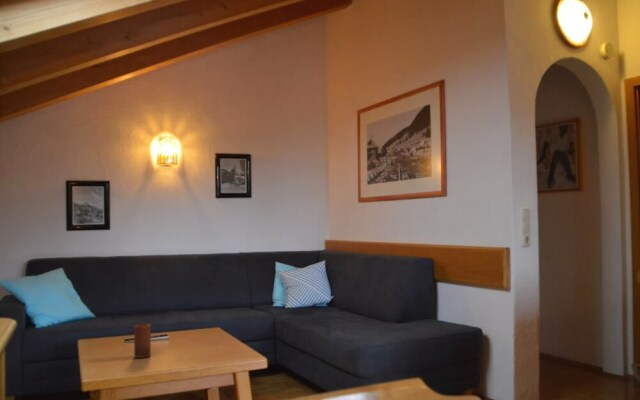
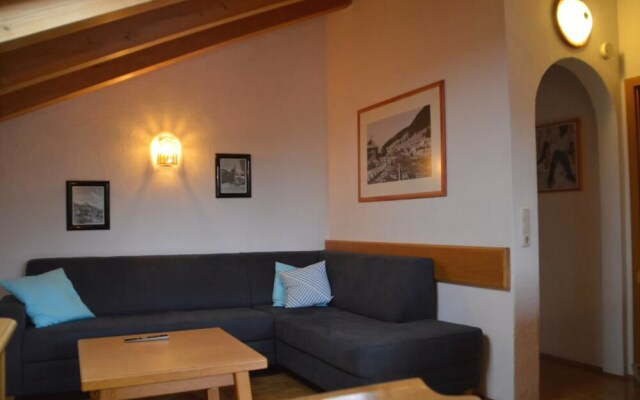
- candle (142, 340)
